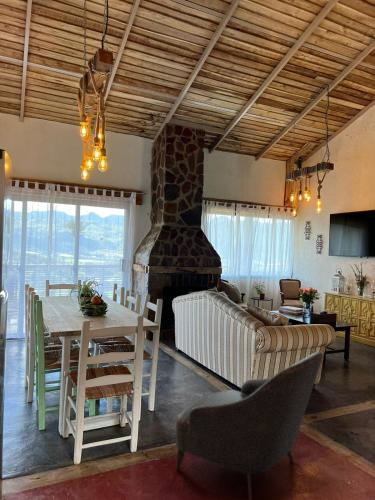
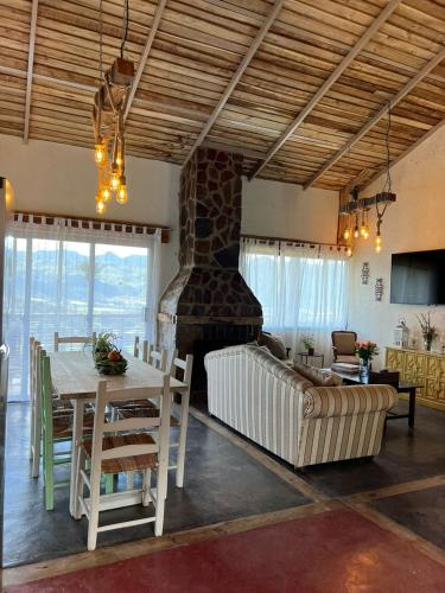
- armchair (250, 406)
